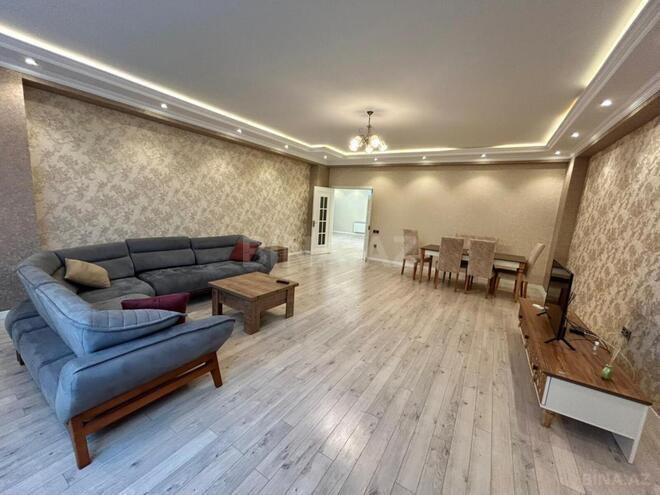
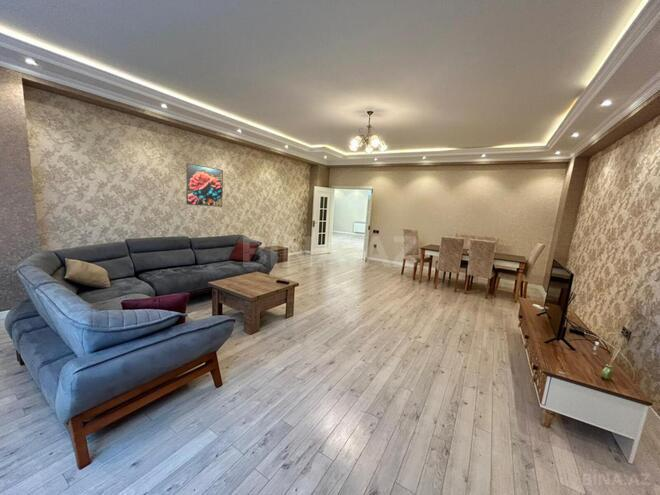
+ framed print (205, 186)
